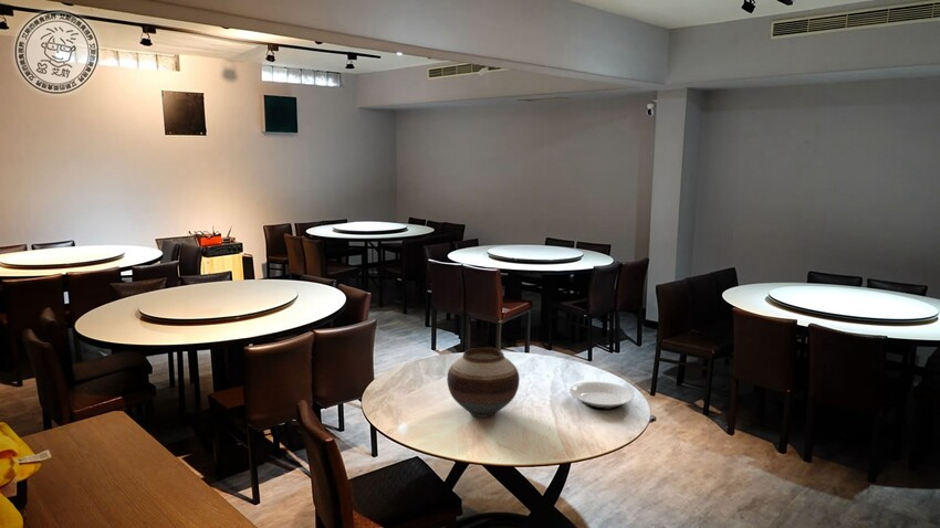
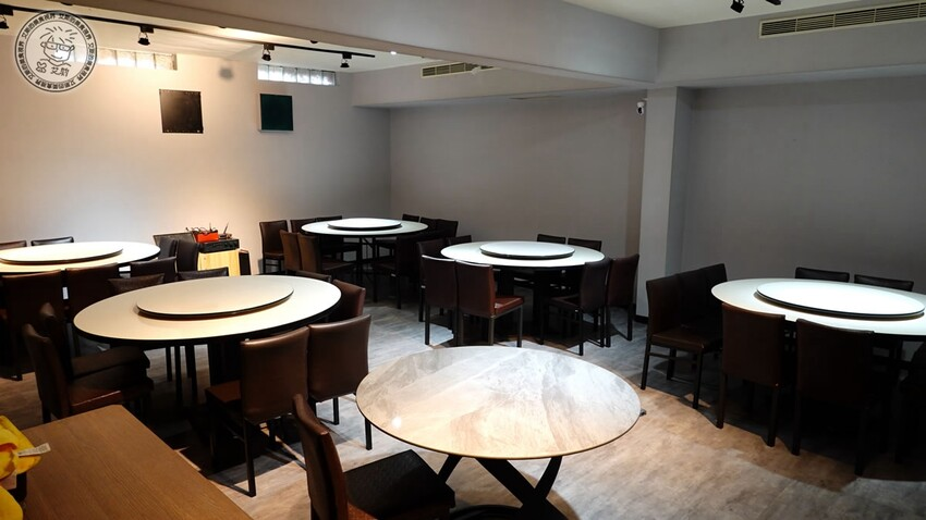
- plate (600, 397)
- vase (482, 382)
